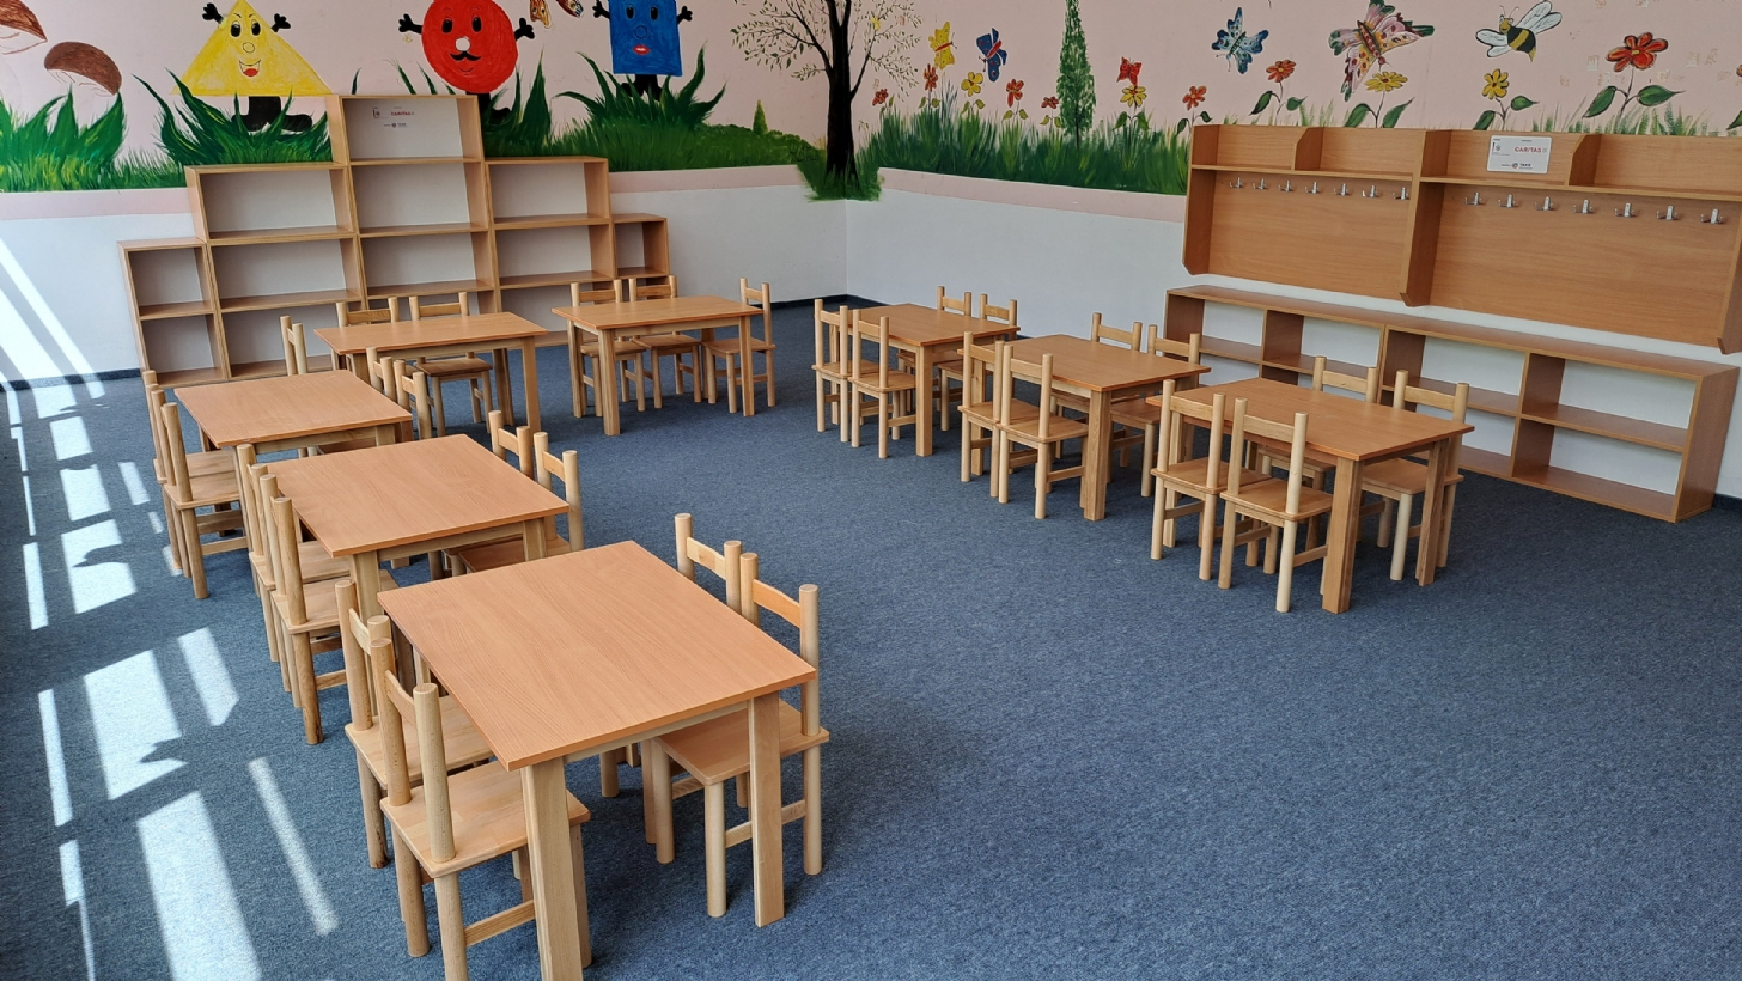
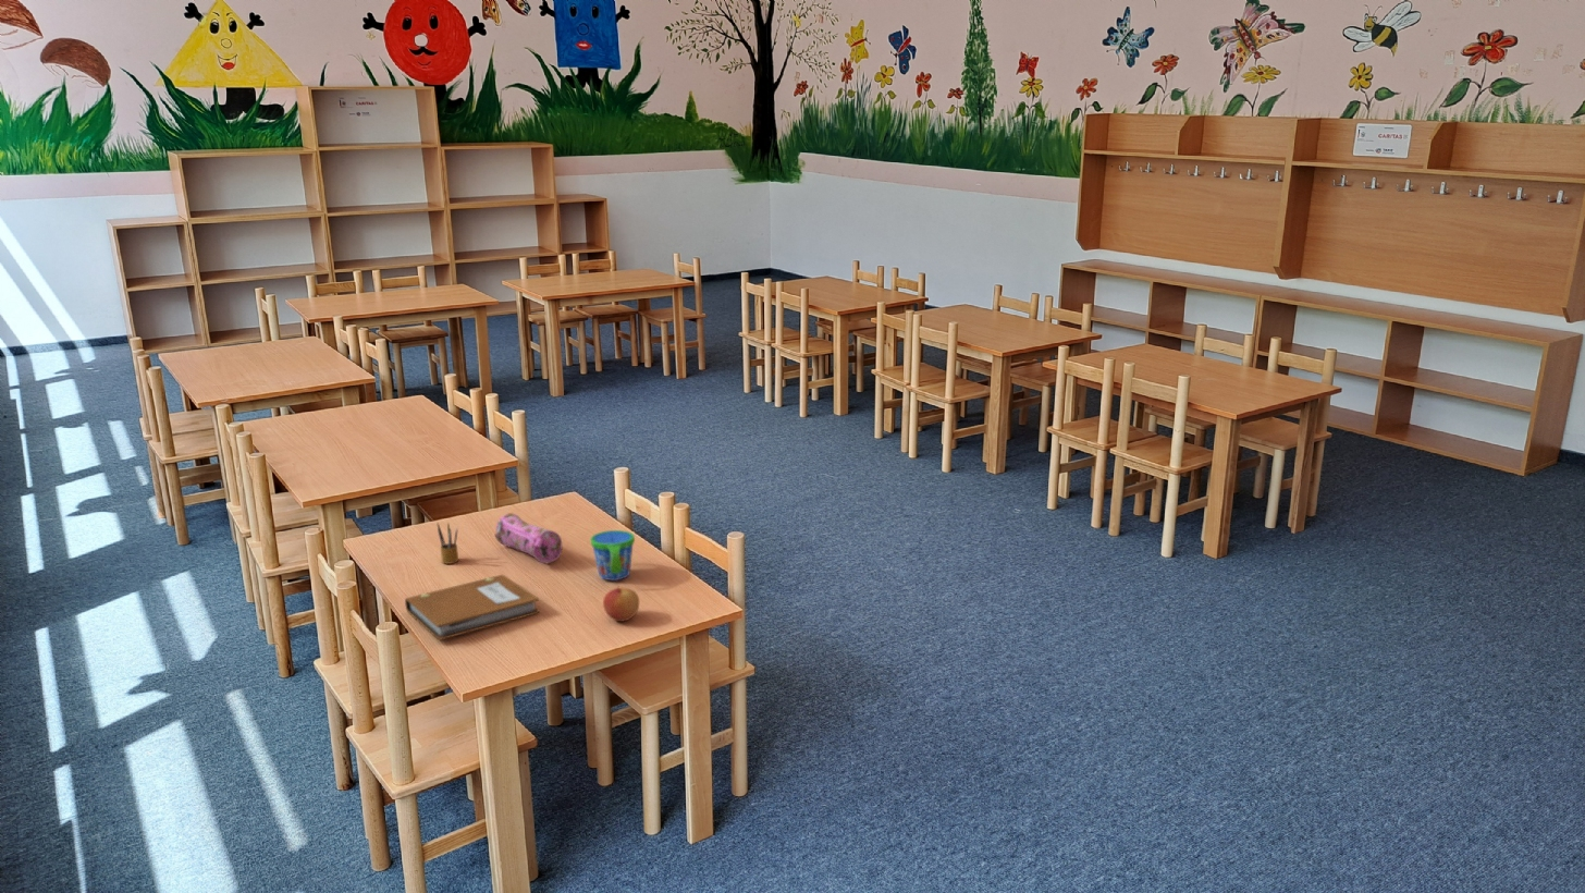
+ snack cup (613, 555)
+ pencil case (528, 538)
+ pencil box (446, 543)
+ notebook (474, 603)
+ apple (621, 601)
